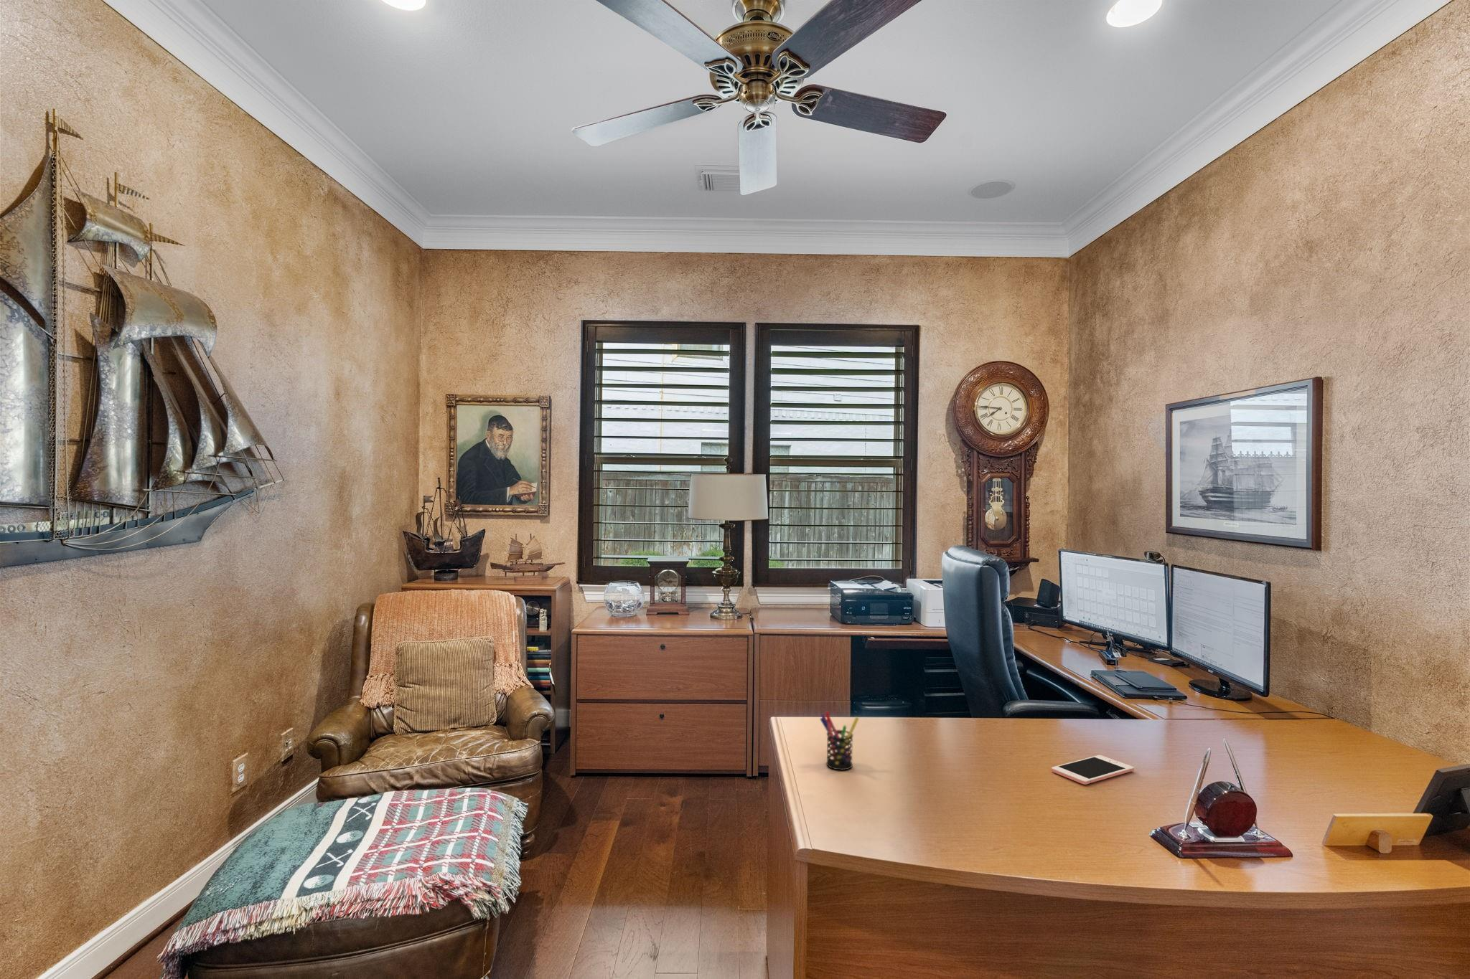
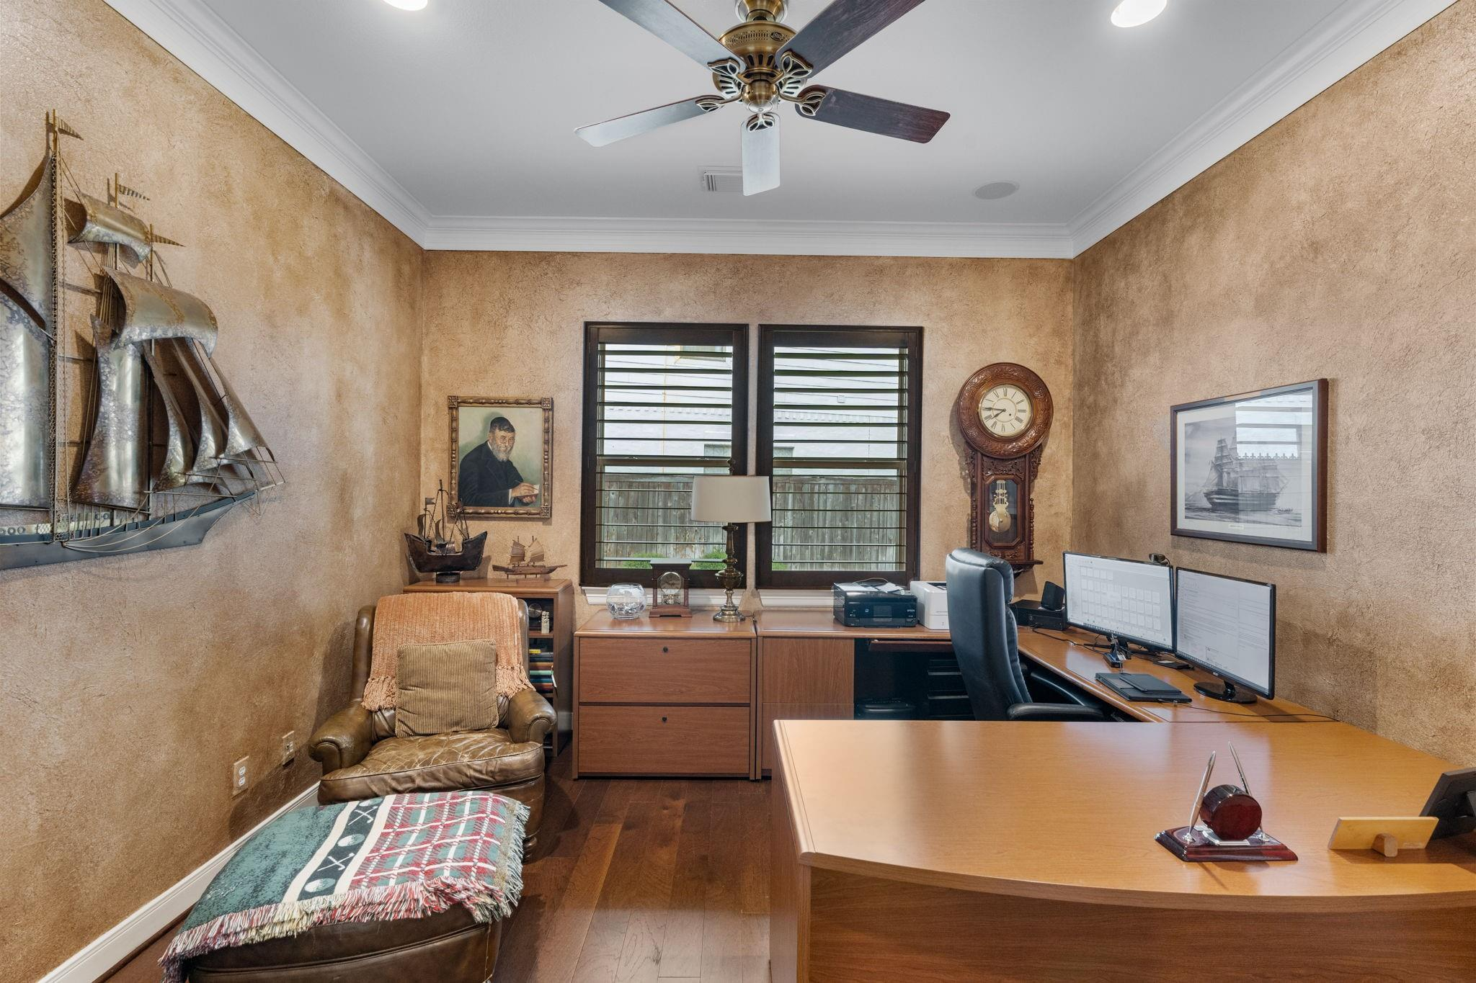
- cell phone (1093, 769)
- pen holder (839, 739)
